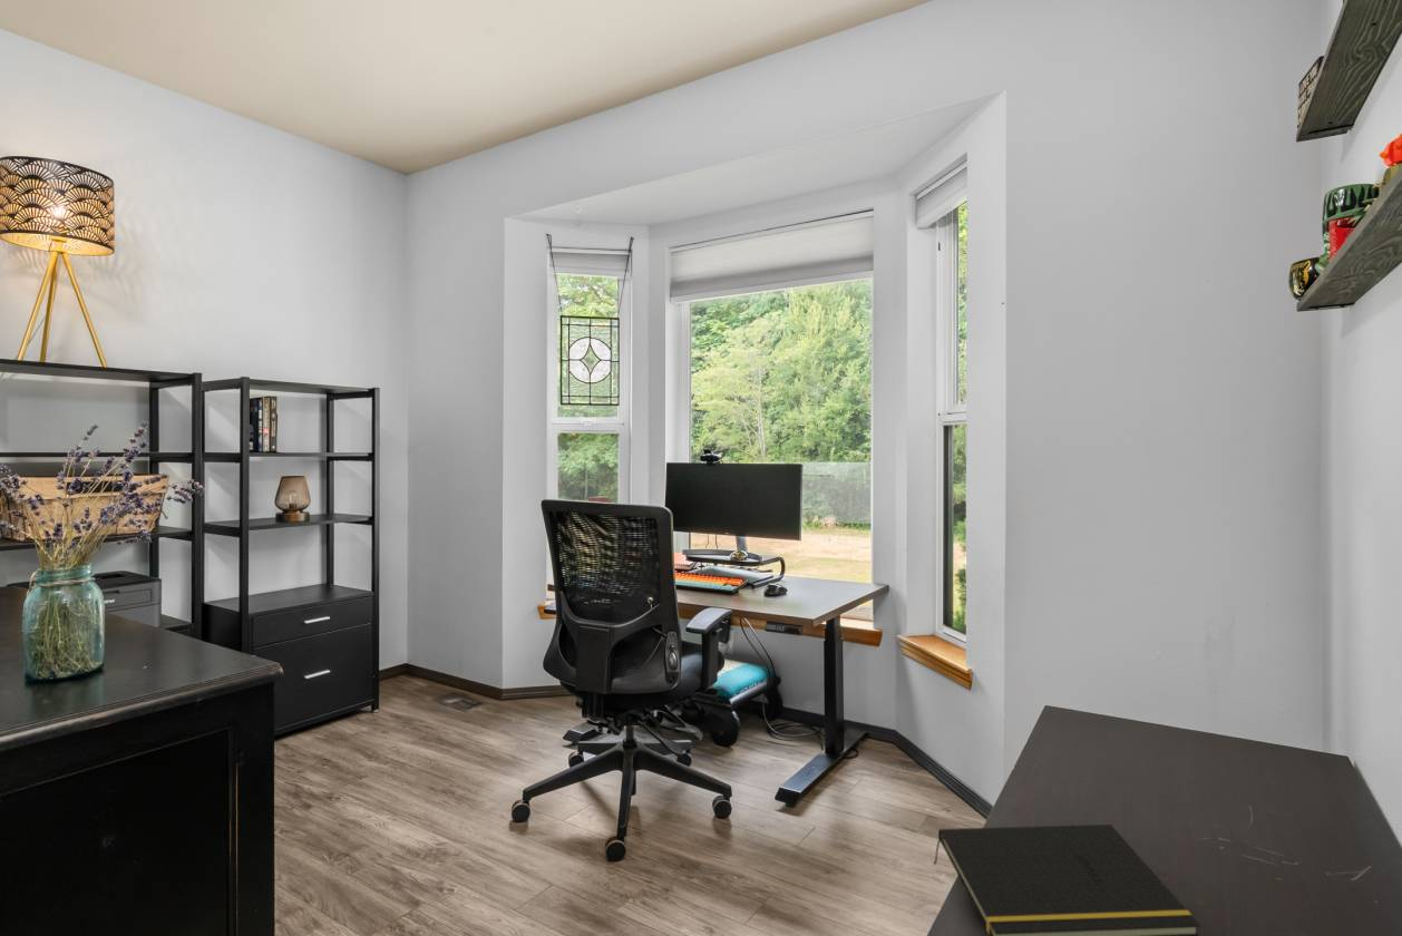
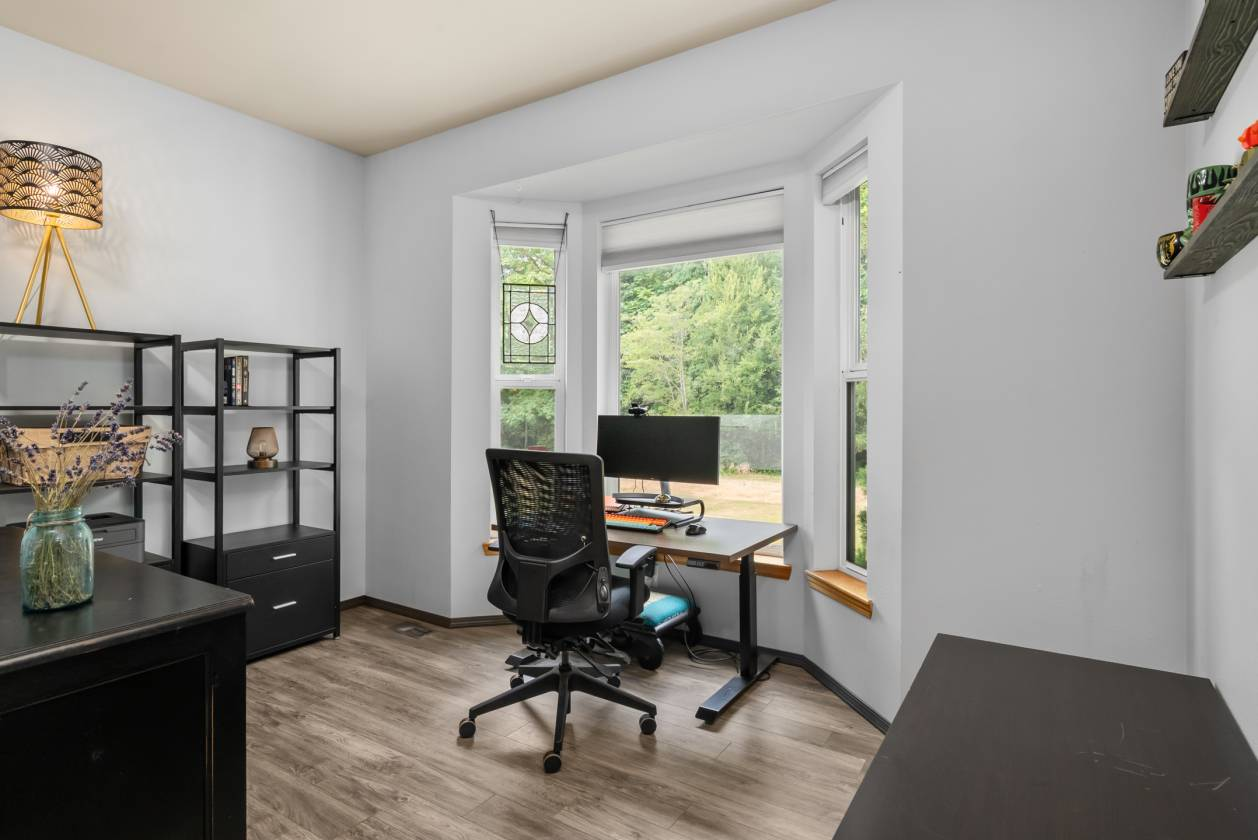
- notepad (1058, 878)
